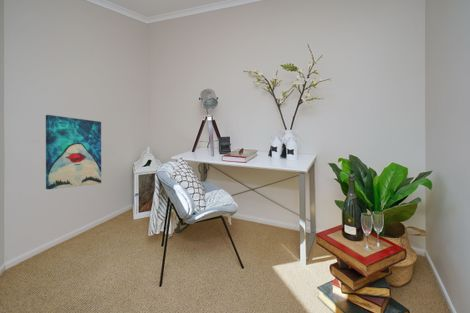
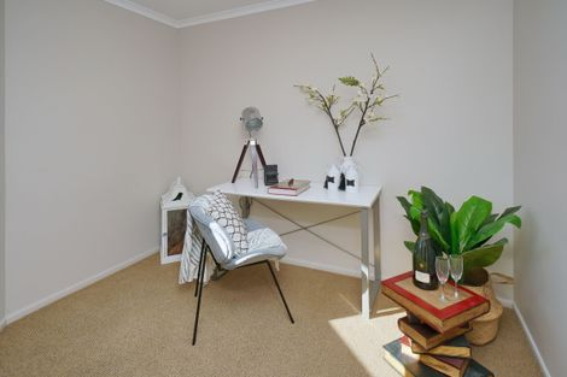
- wall art (76, 152)
